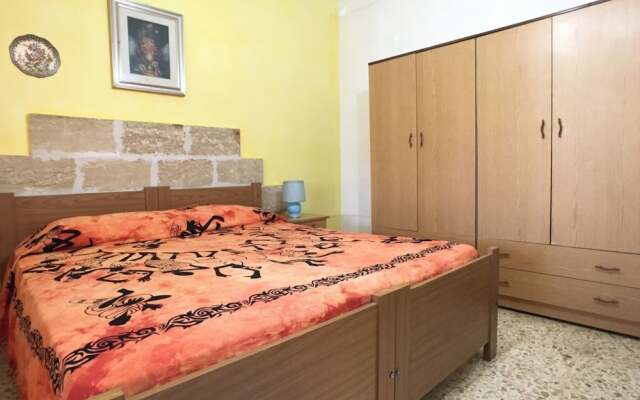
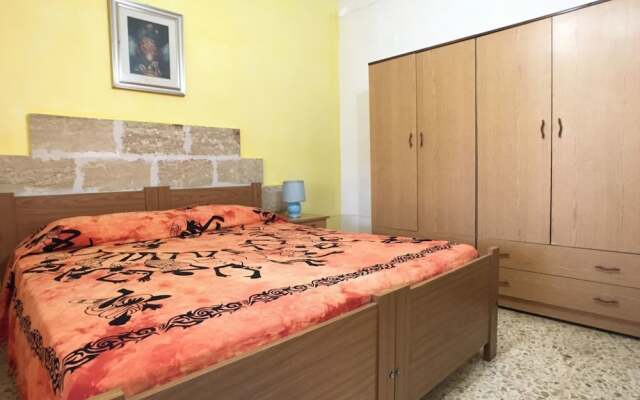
- decorative plate (35, 56)
